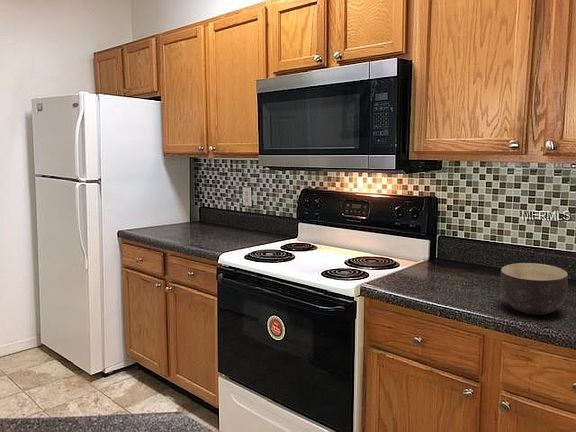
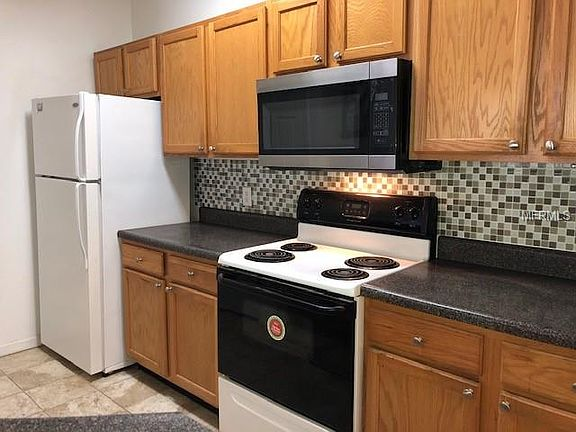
- bowl (532, 289)
